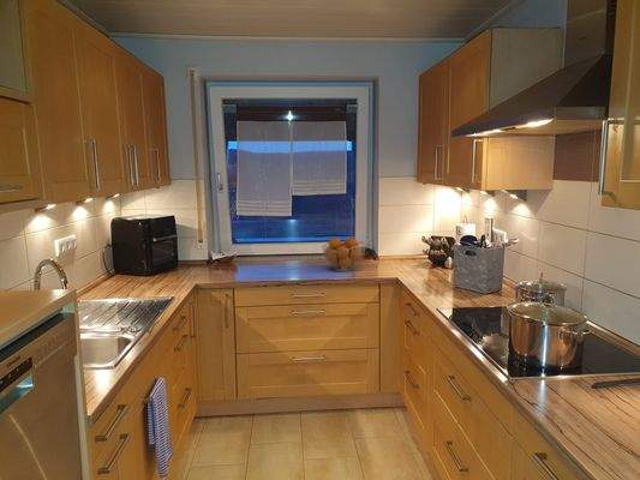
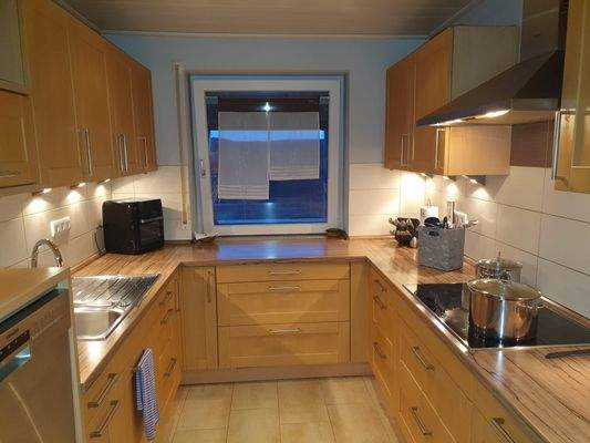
- fruit basket (343, 253)
